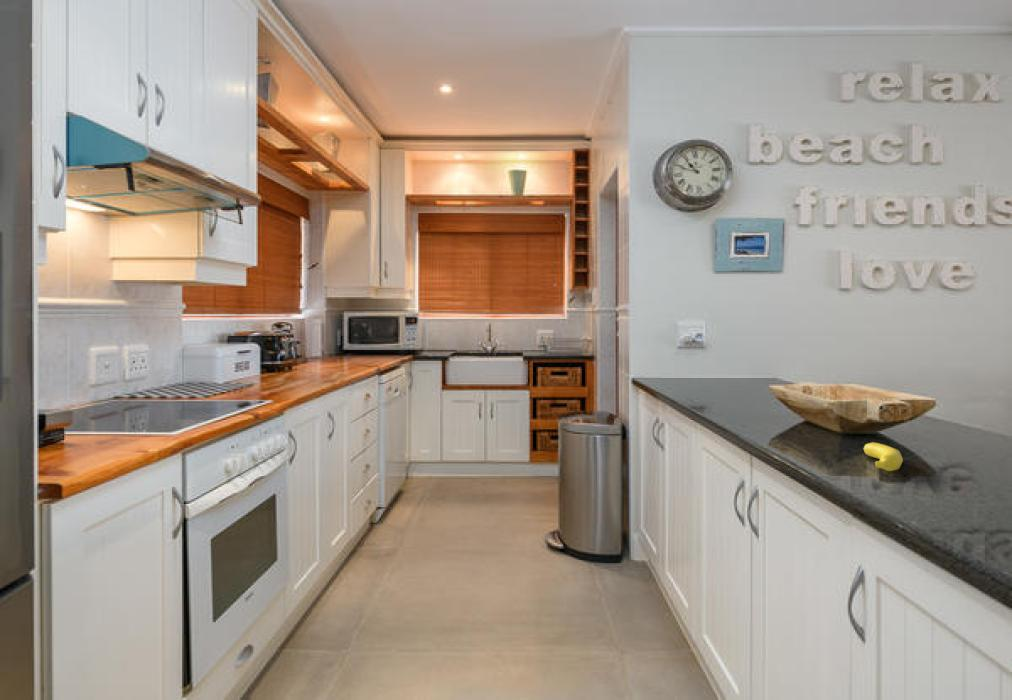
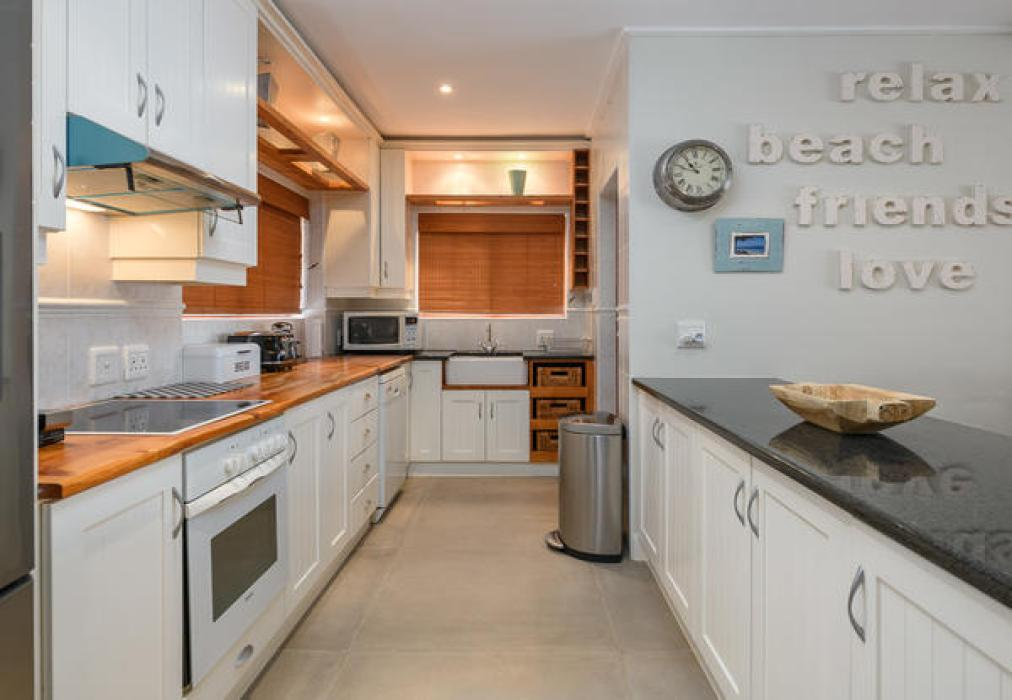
- banana (883, 456)
